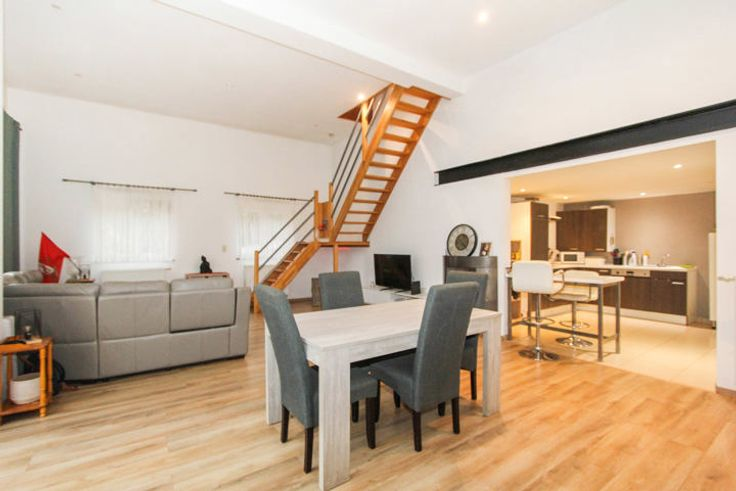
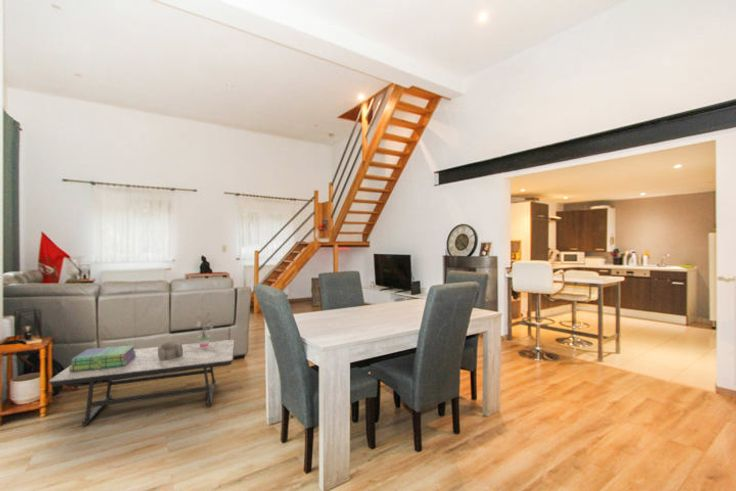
+ stack of books (105, 356)
+ decorative bowl (169, 349)
+ potted plant (203, 330)
+ coffee table (157, 379)
